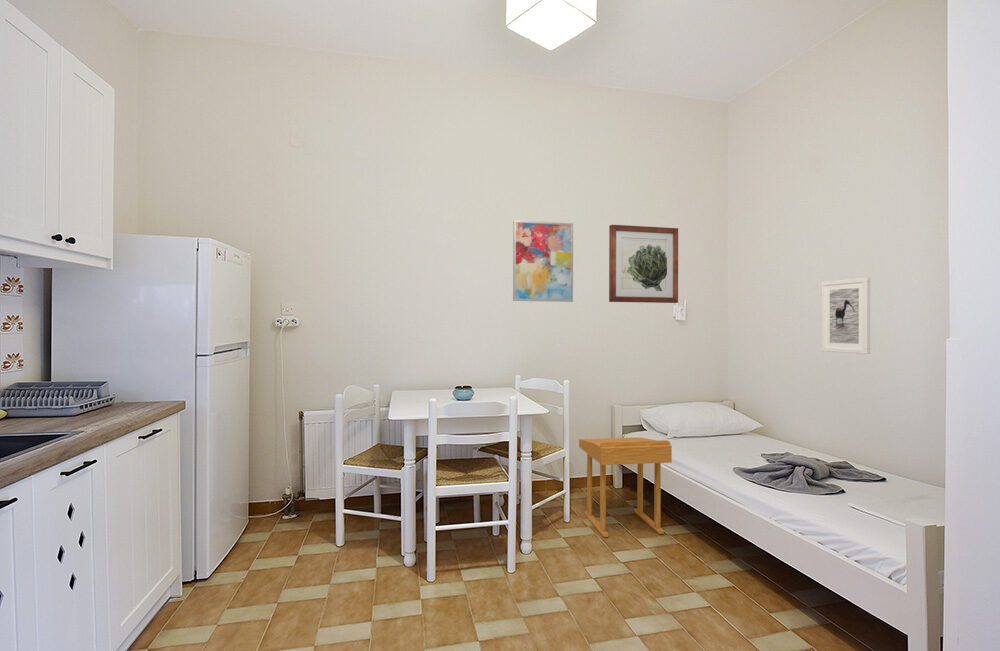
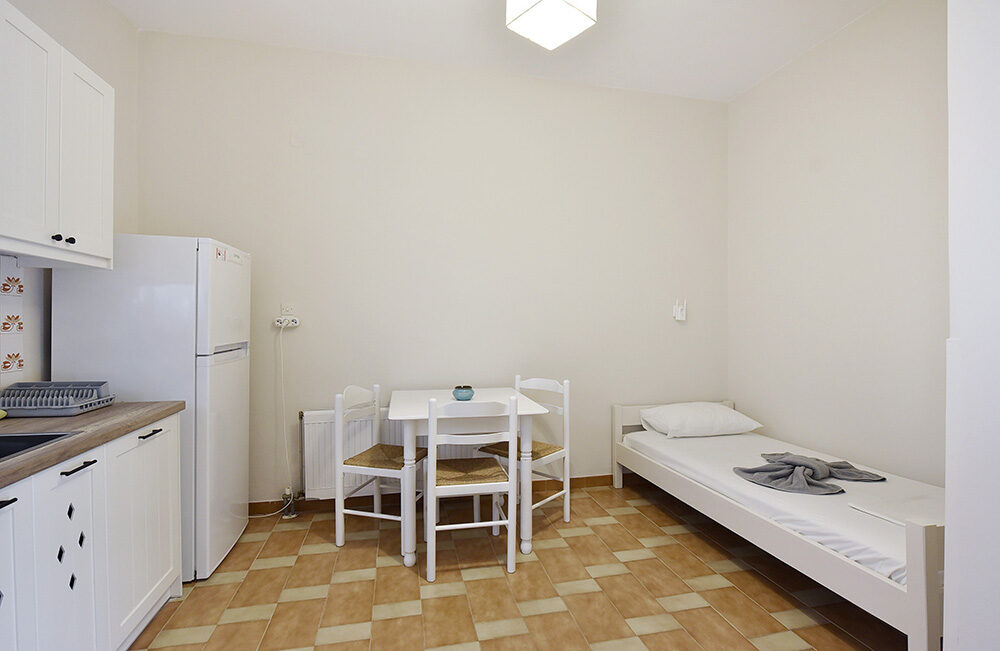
- side table (637, 480)
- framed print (844, 316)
- wall art (644, 264)
- wall art (543, 261)
